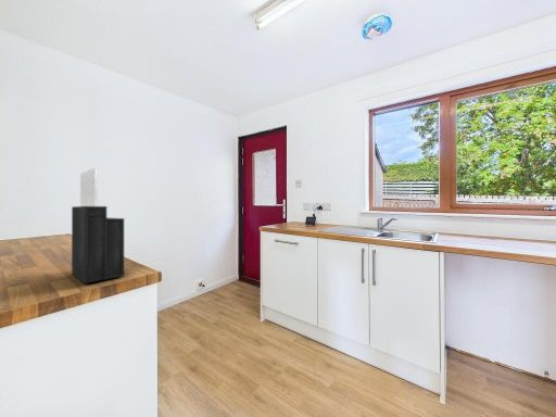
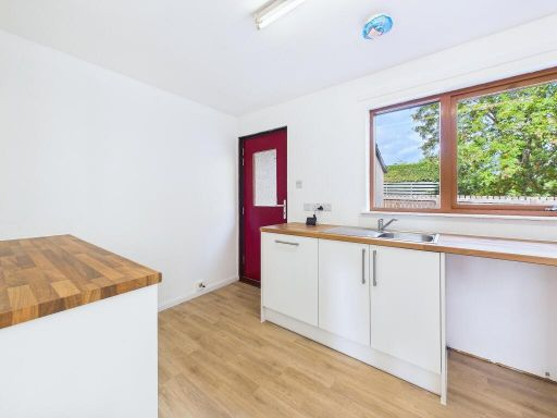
- knife block (101, 223)
